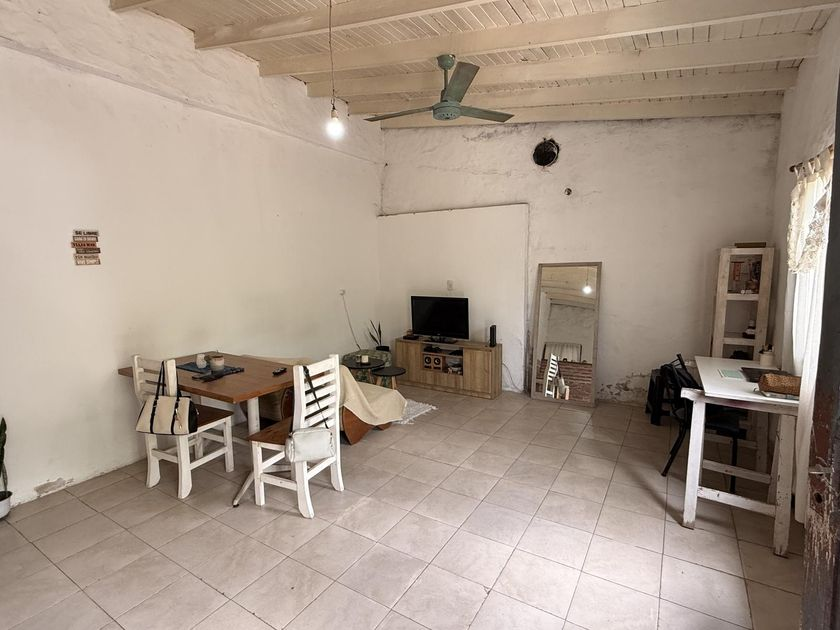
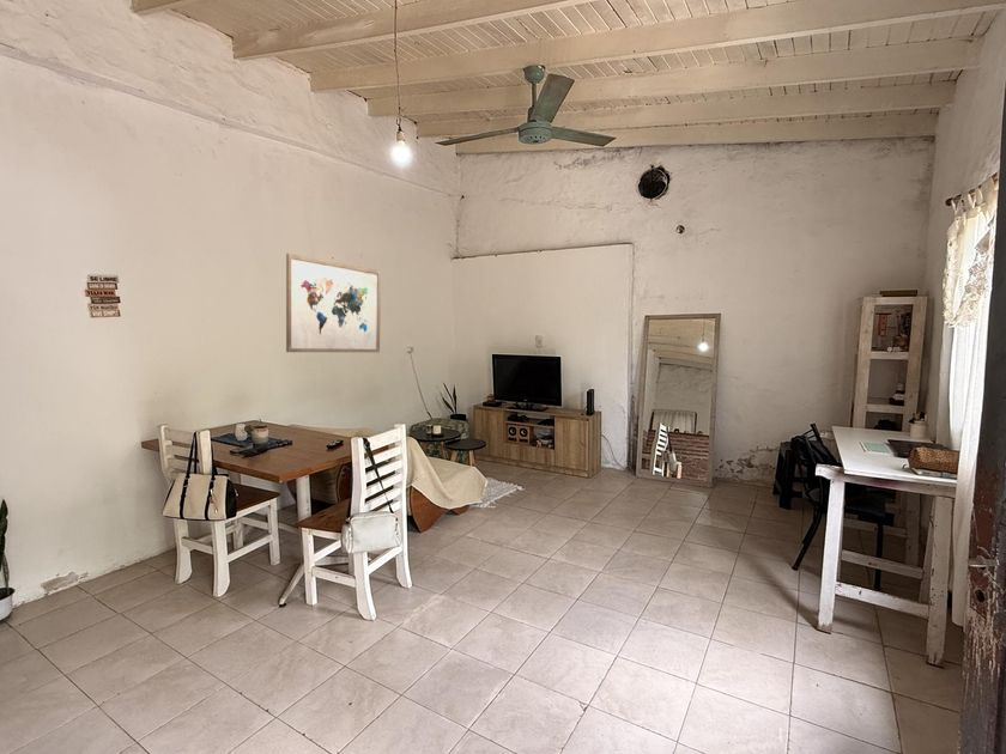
+ wall art (338, 308)
